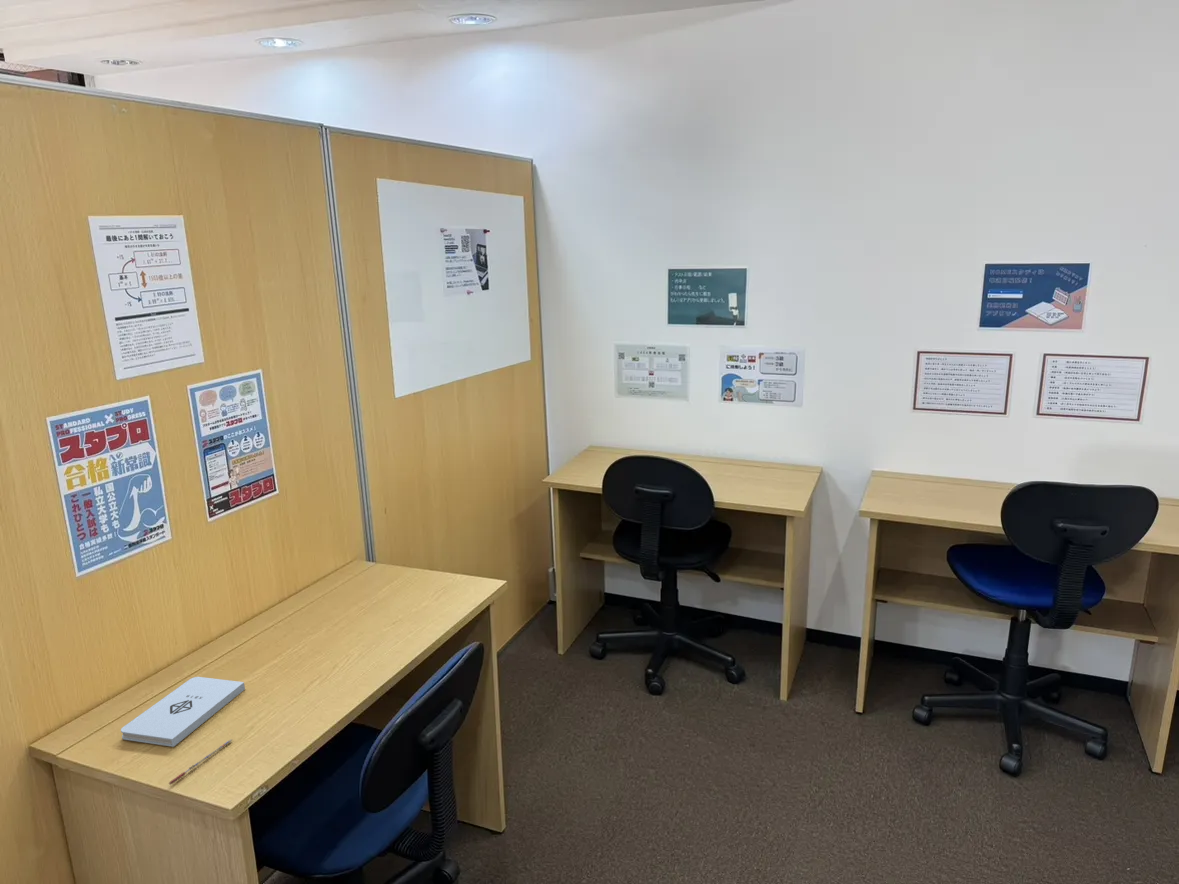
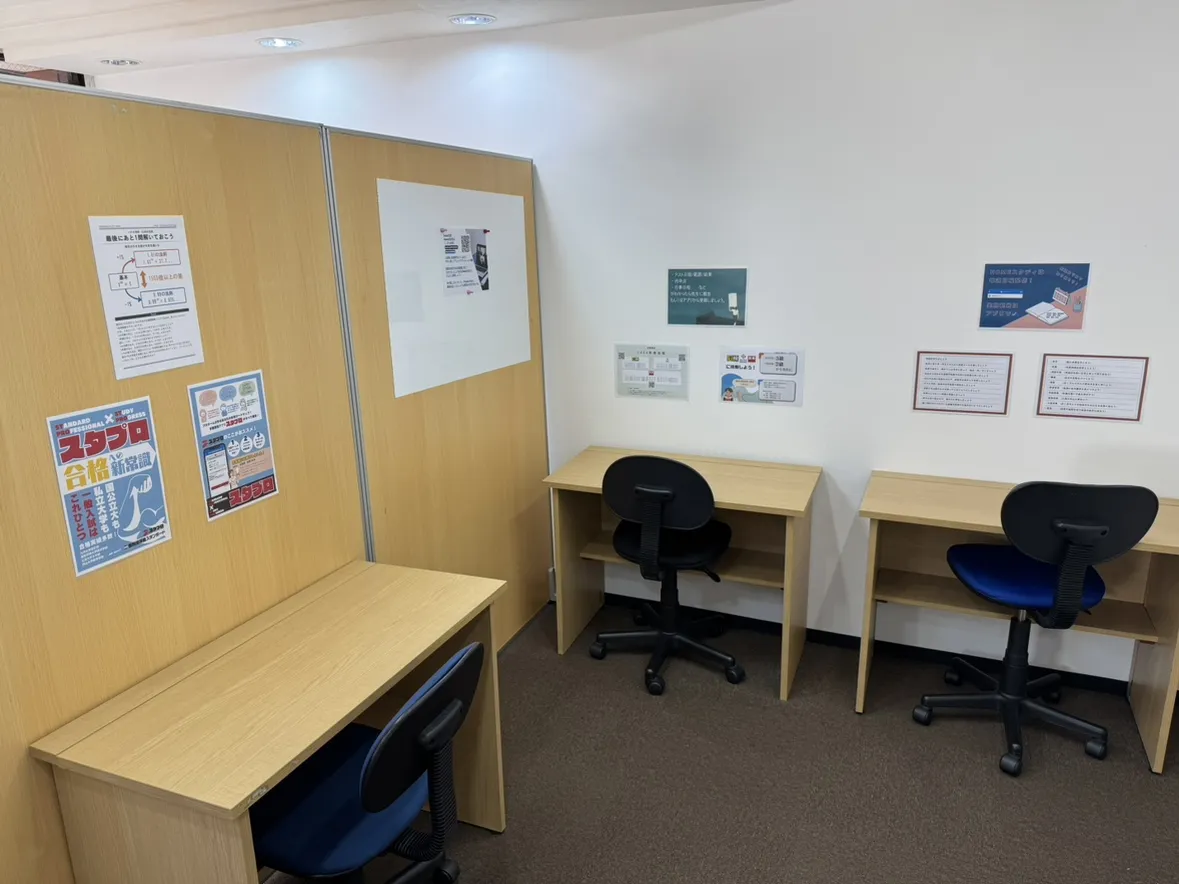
- pen (202, 760)
- notepad (184, 709)
